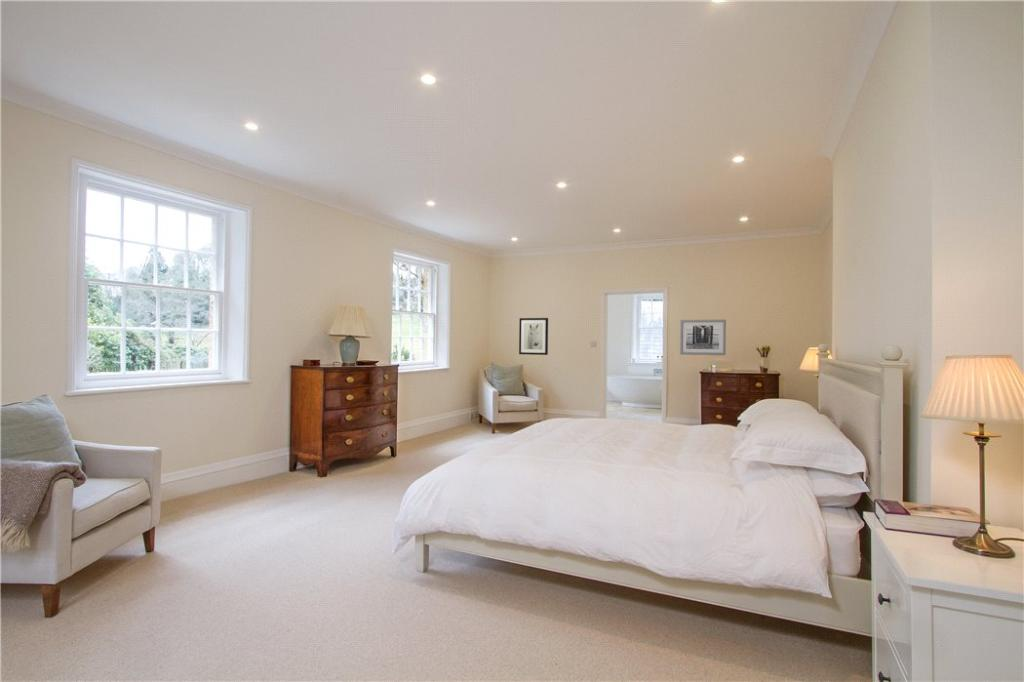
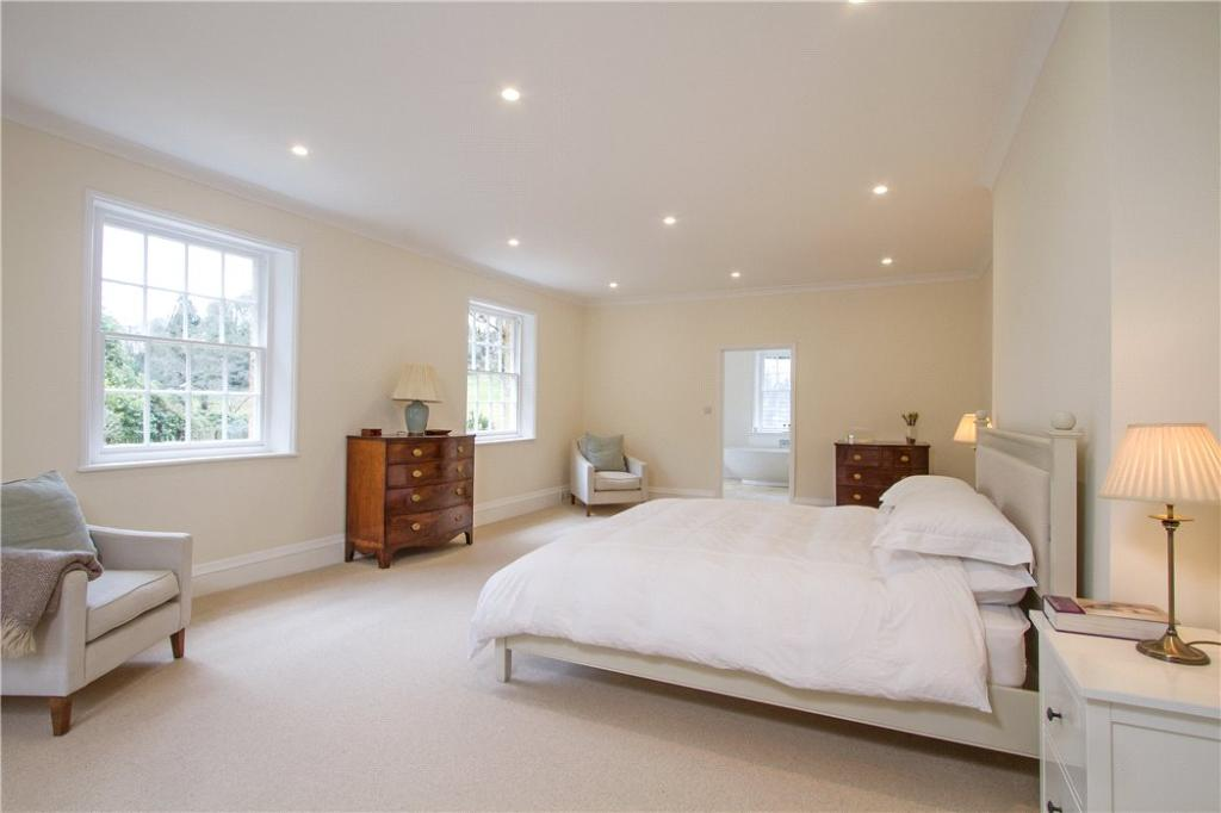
- wall art (533, 336)
- wall art (702, 337)
